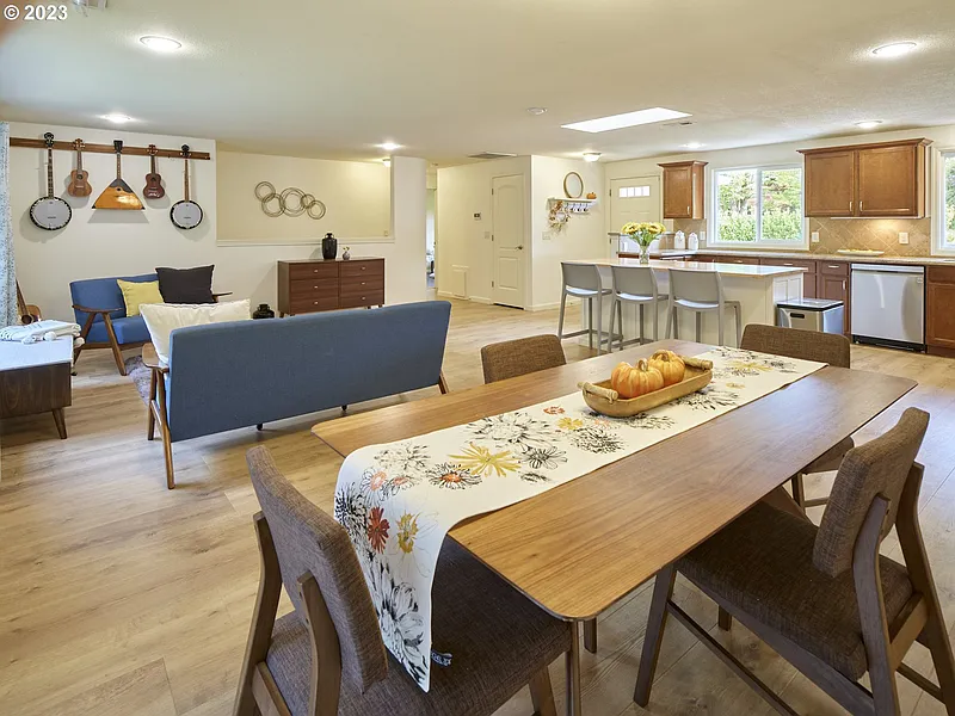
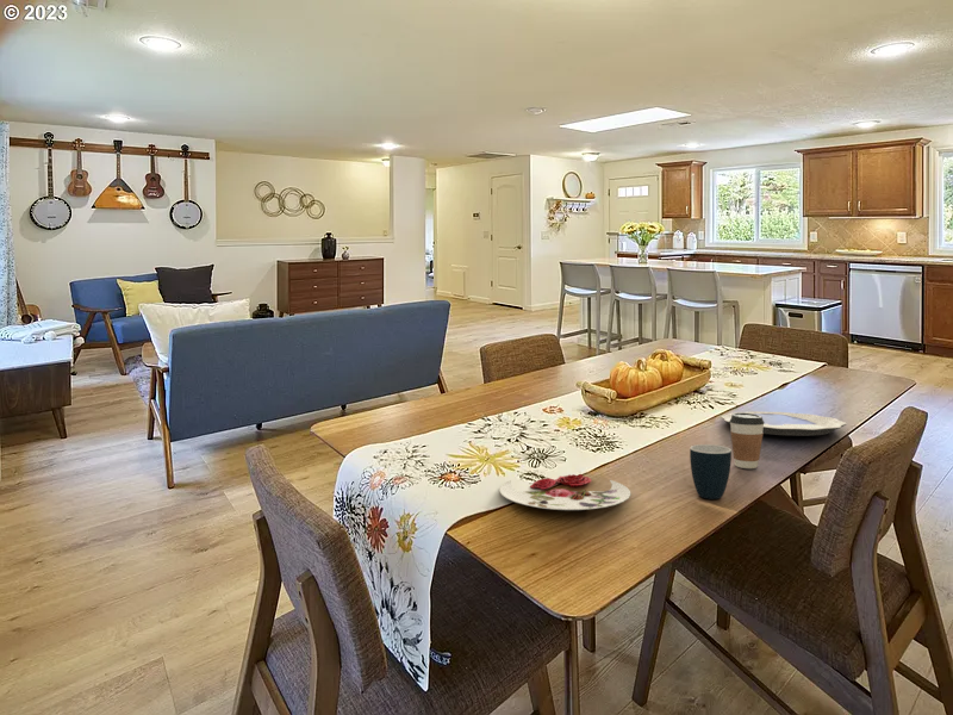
+ mug (714, 471)
+ plate (563, 489)
+ plate (780, 425)
+ coffee cup (746, 440)
